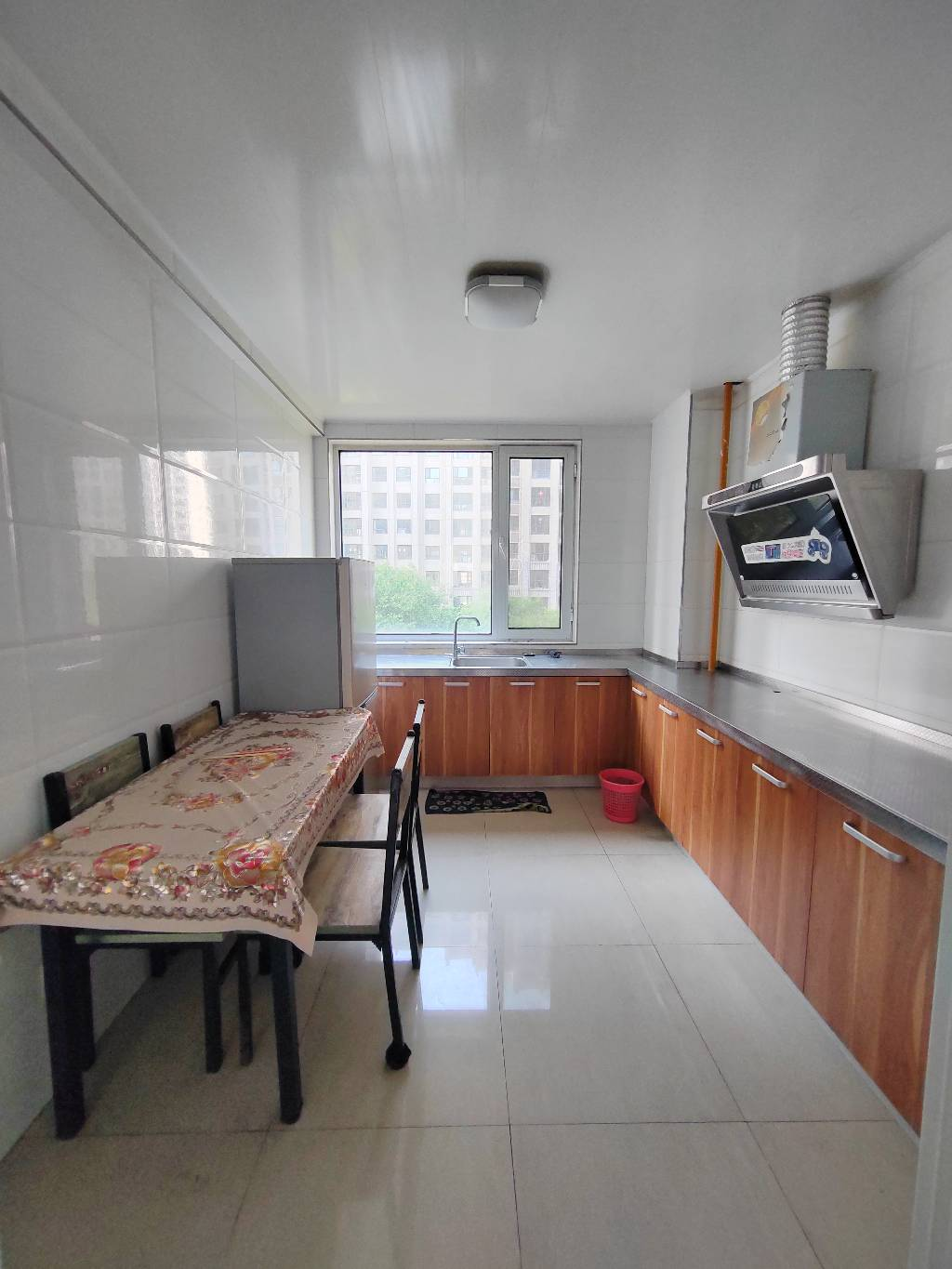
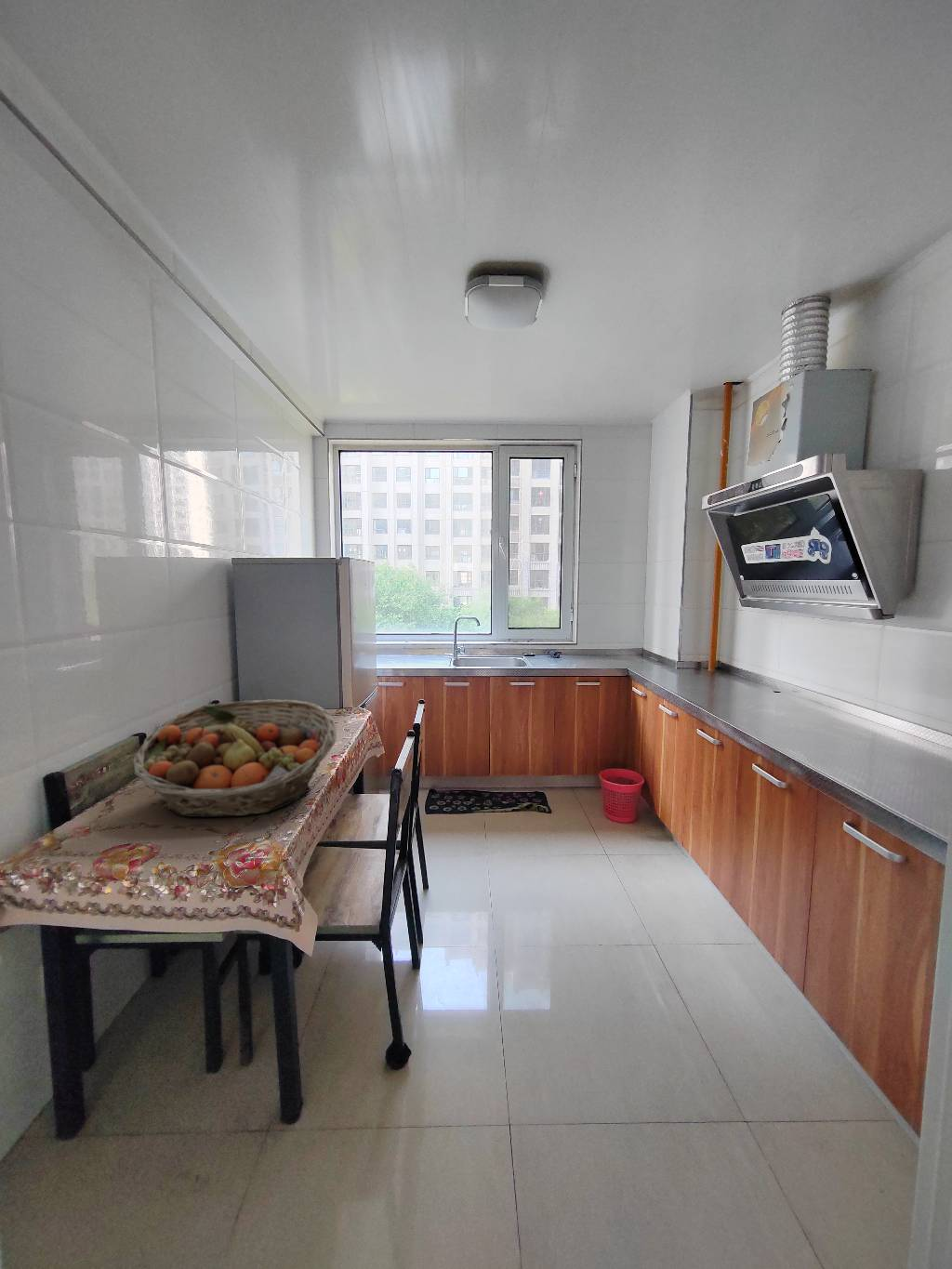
+ fruit basket (241, 753)
